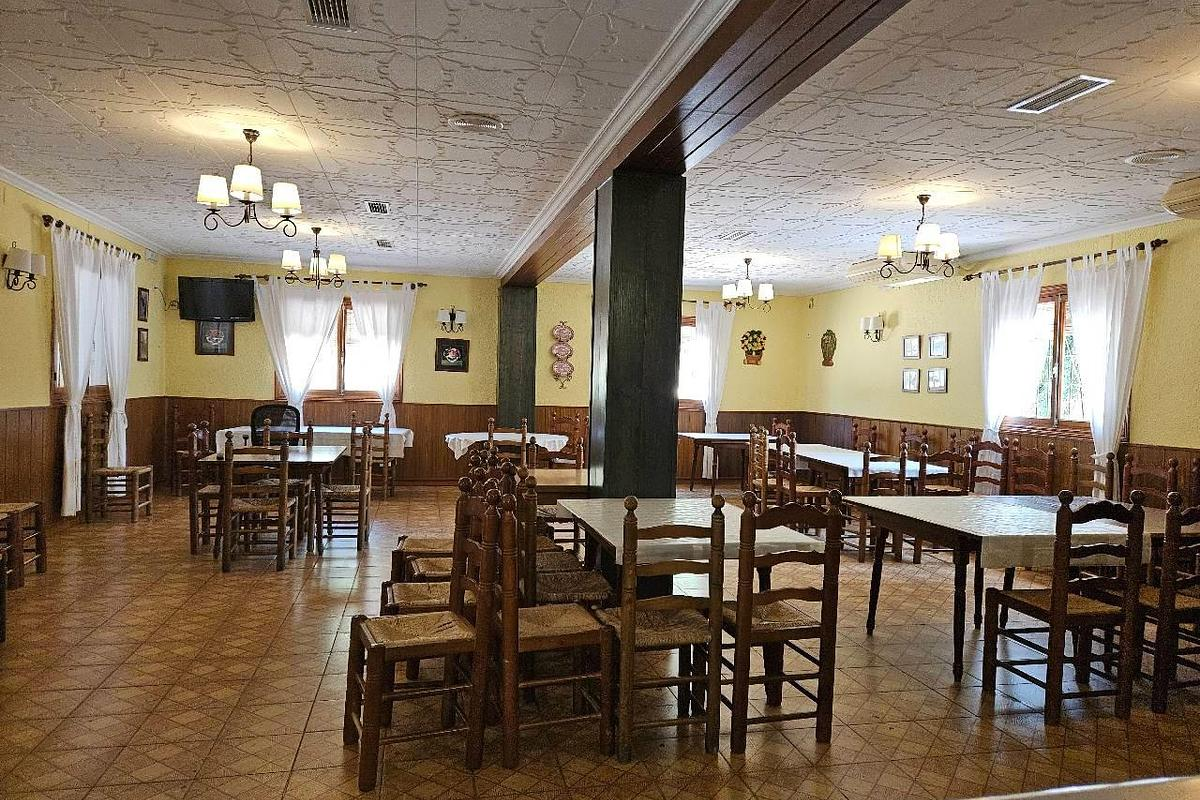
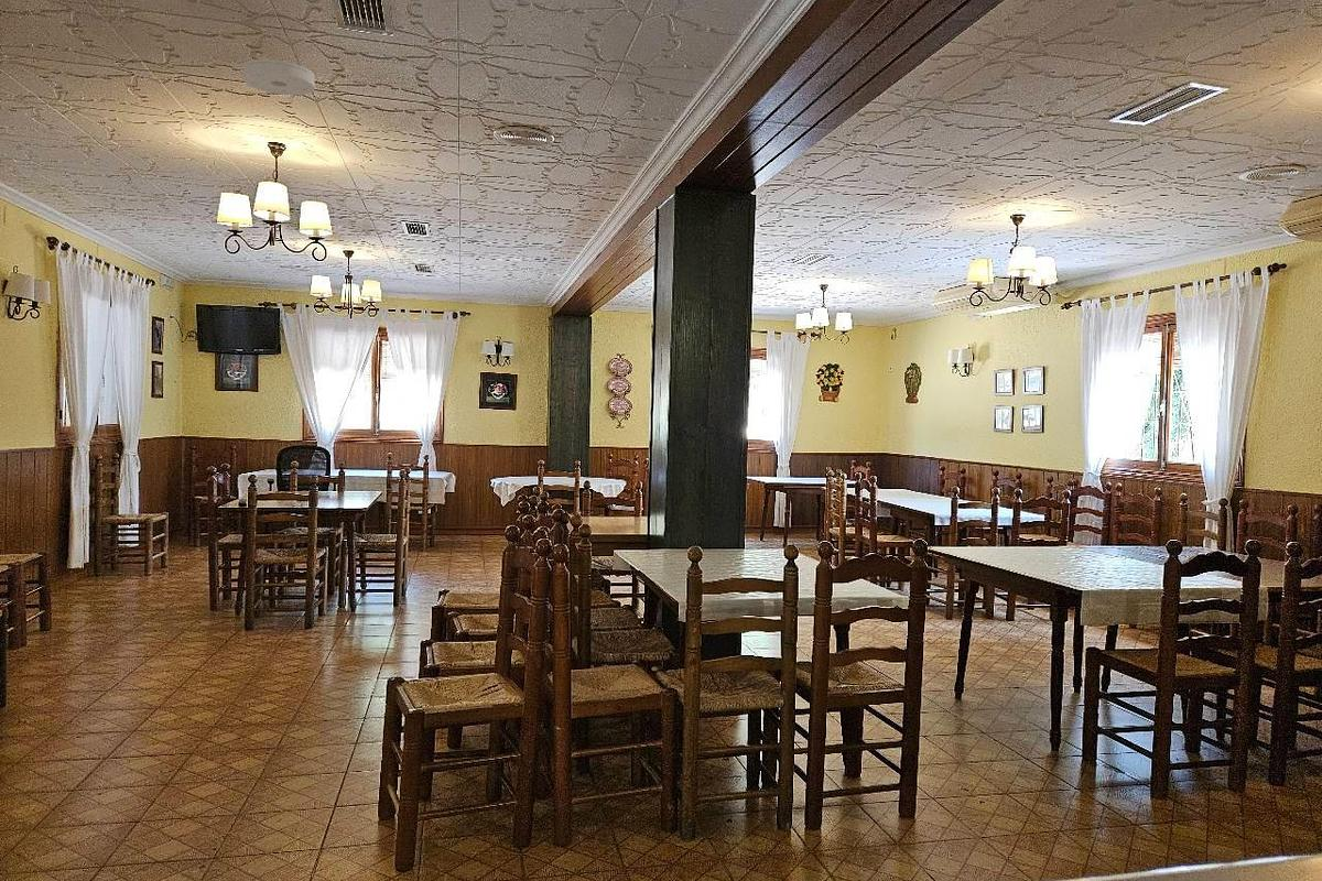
+ smoke detector (279, 77)
